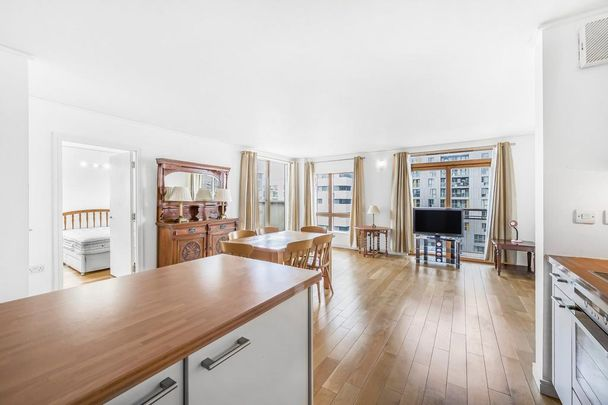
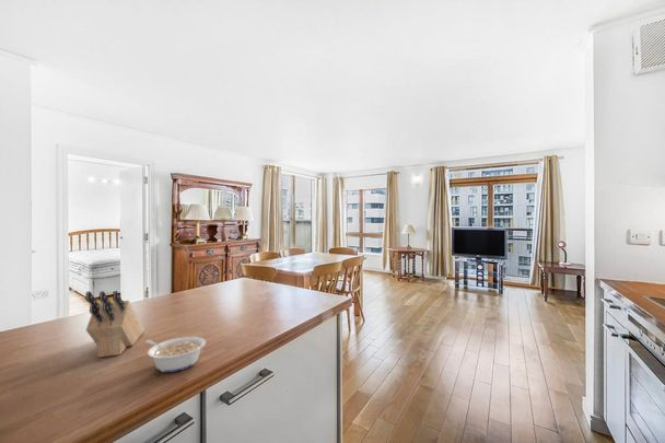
+ knife block (116, 315)
+ legume (175, 353)
